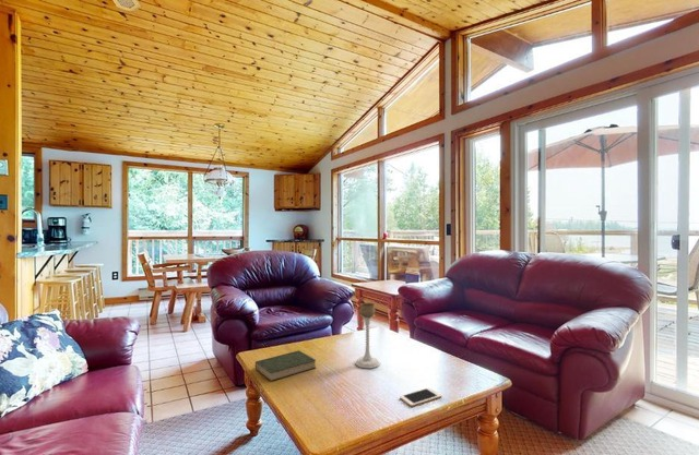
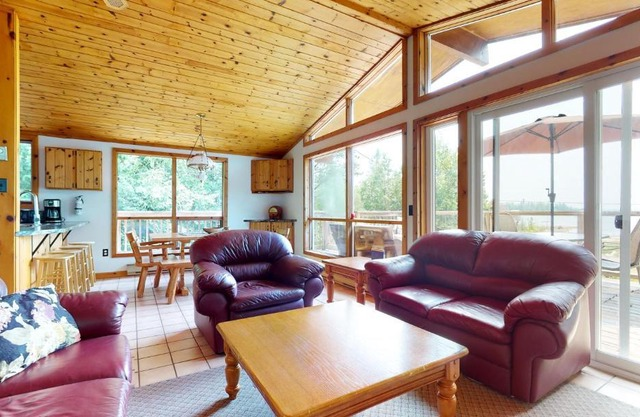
- cell phone (420, 396)
- candle holder (367, 333)
- book (285, 363)
